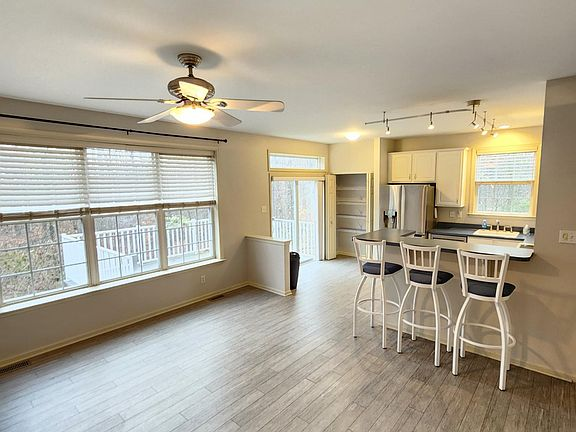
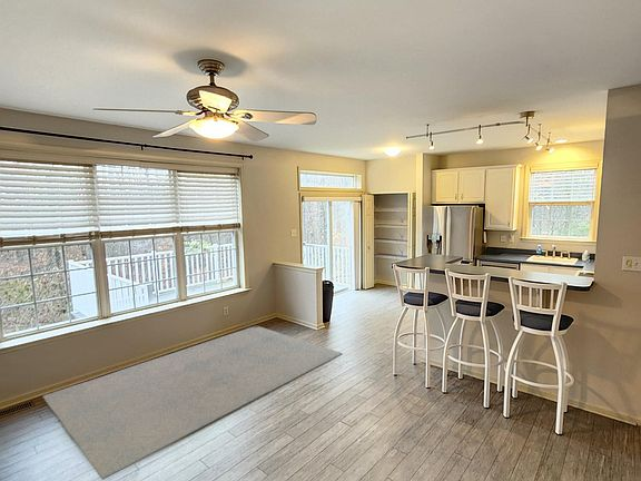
+ rug (209, 372)
